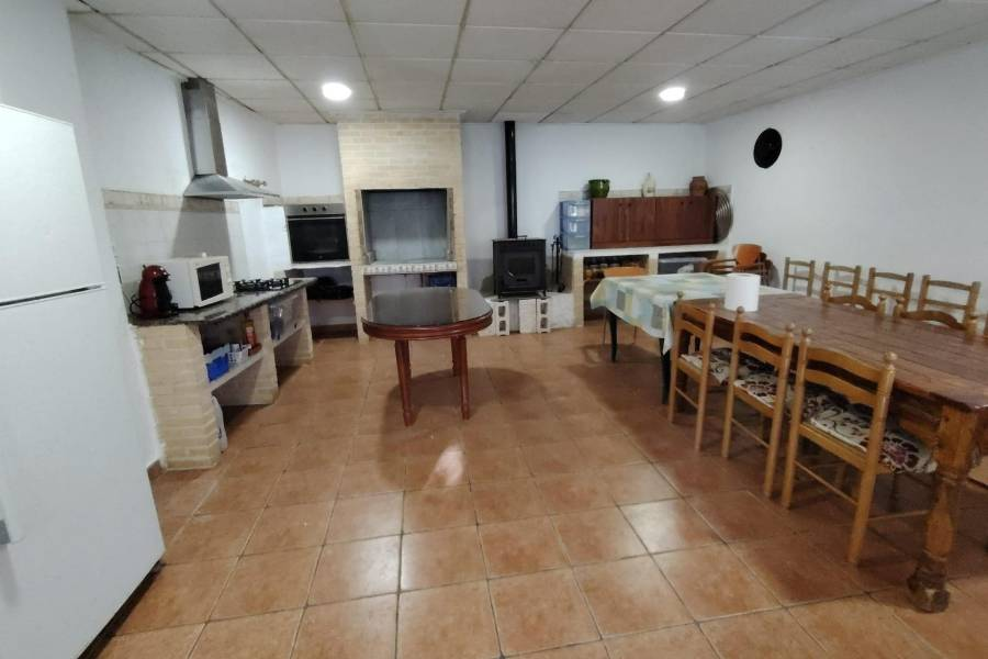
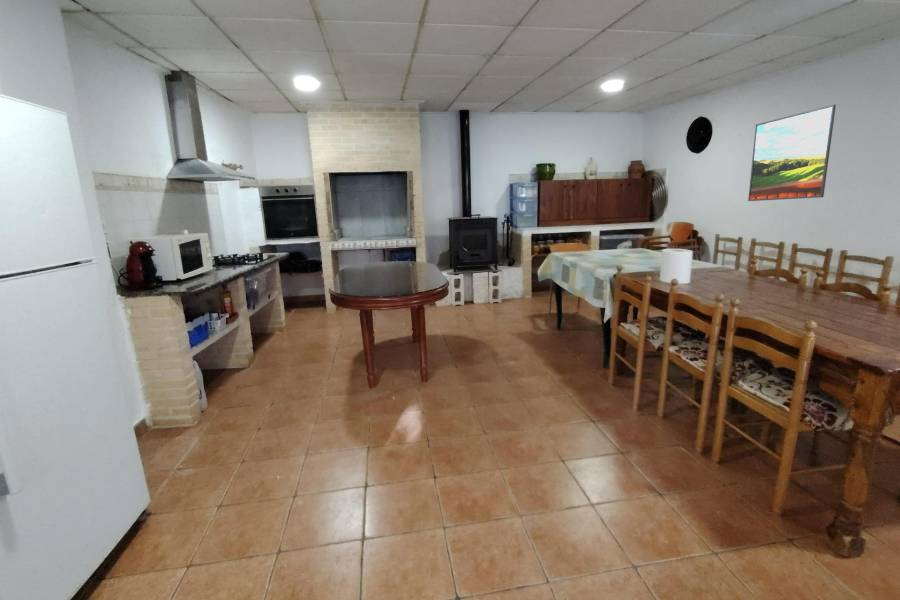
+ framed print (787, 158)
